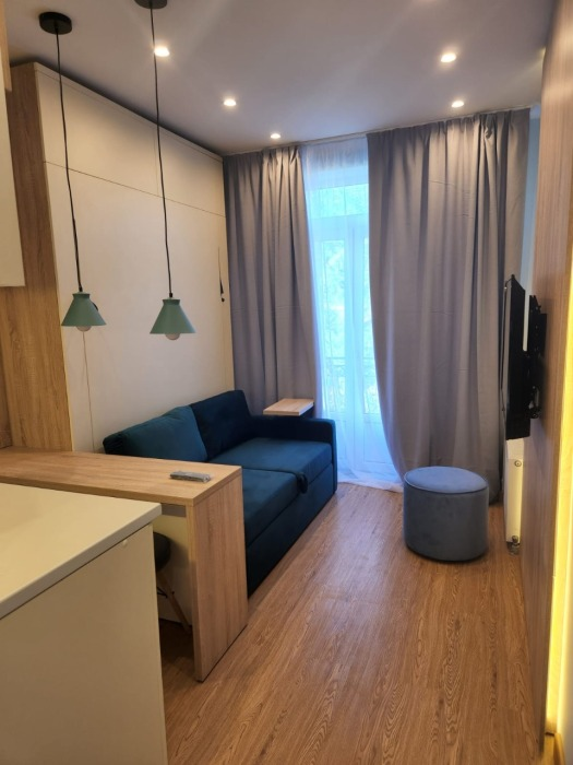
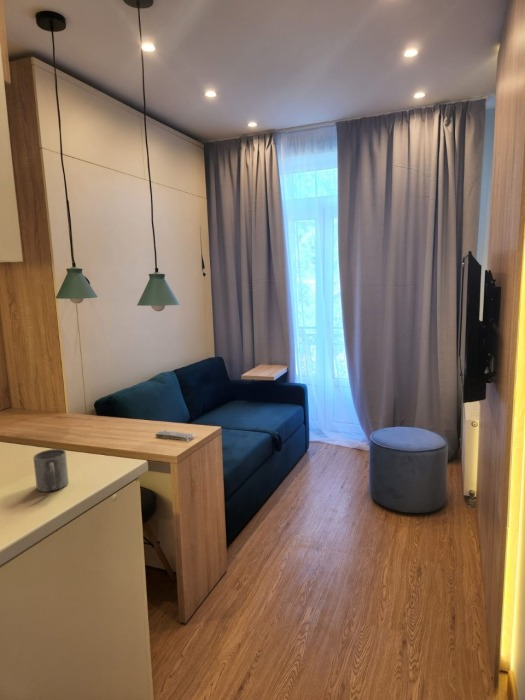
+ mug (51, 471)
